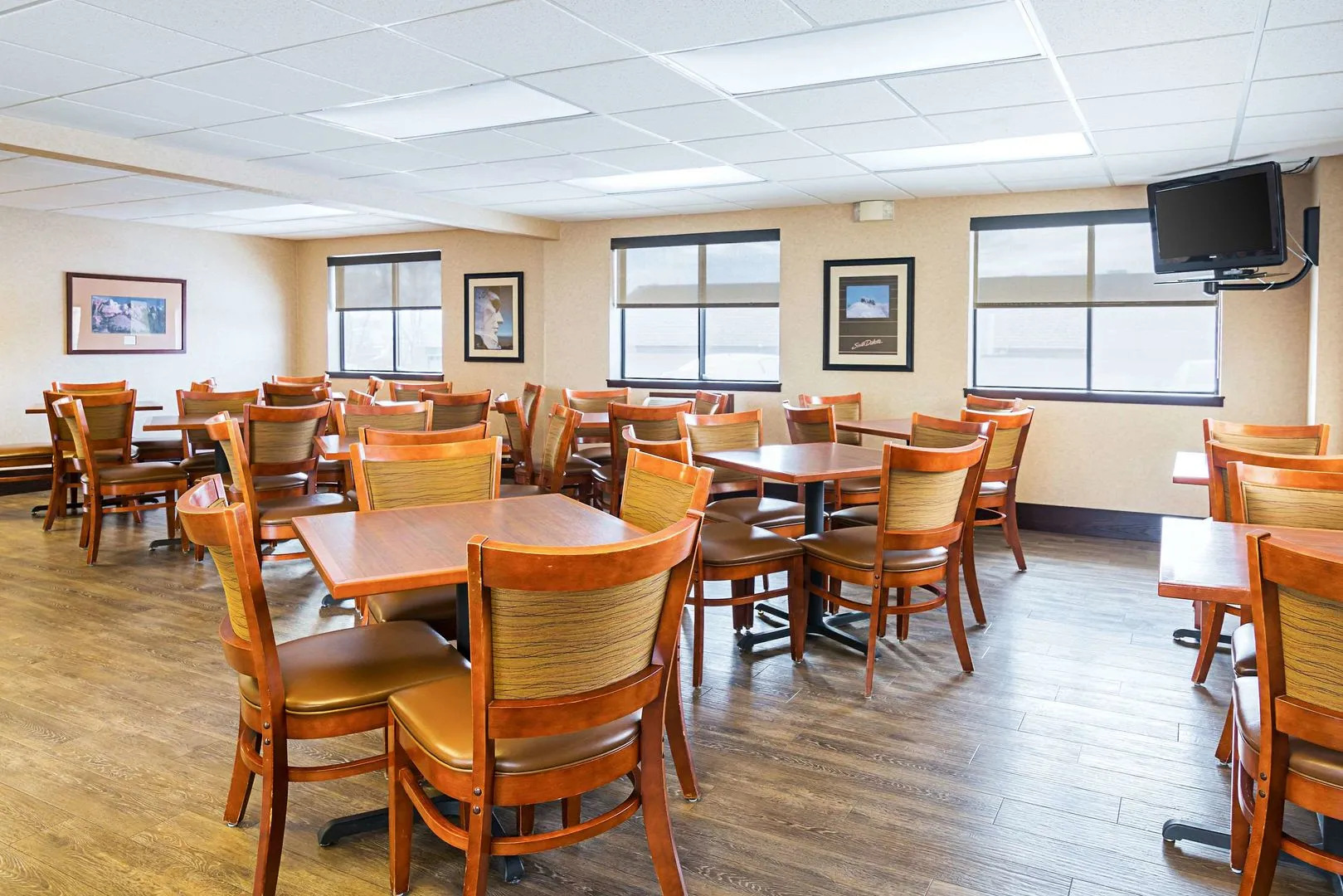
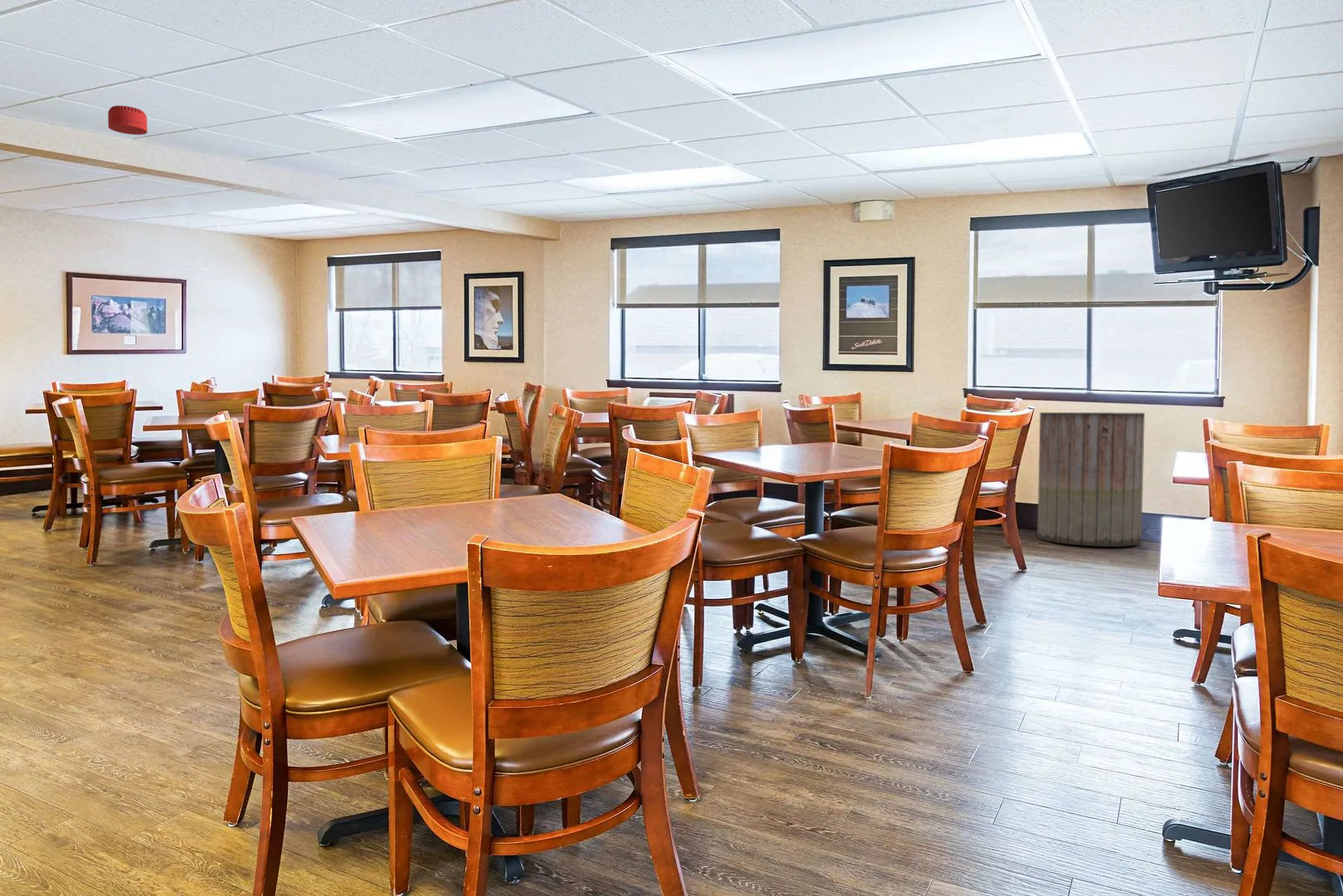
+ trash can (1089, 476)
+ smoke detector (128, 119)
